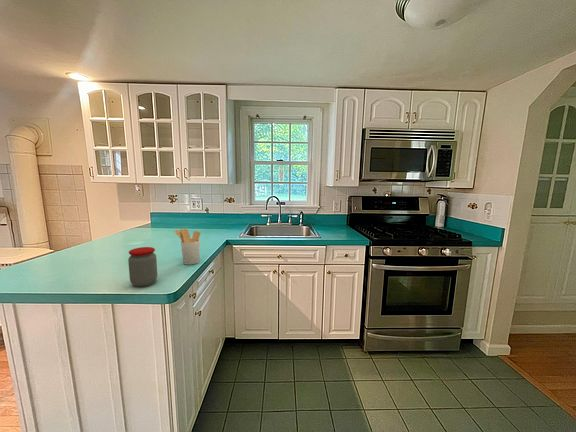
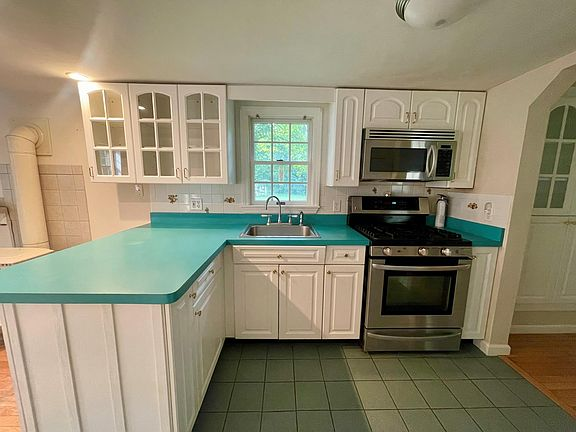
- utensil holder (187, 245)
- jar (143, 266)
